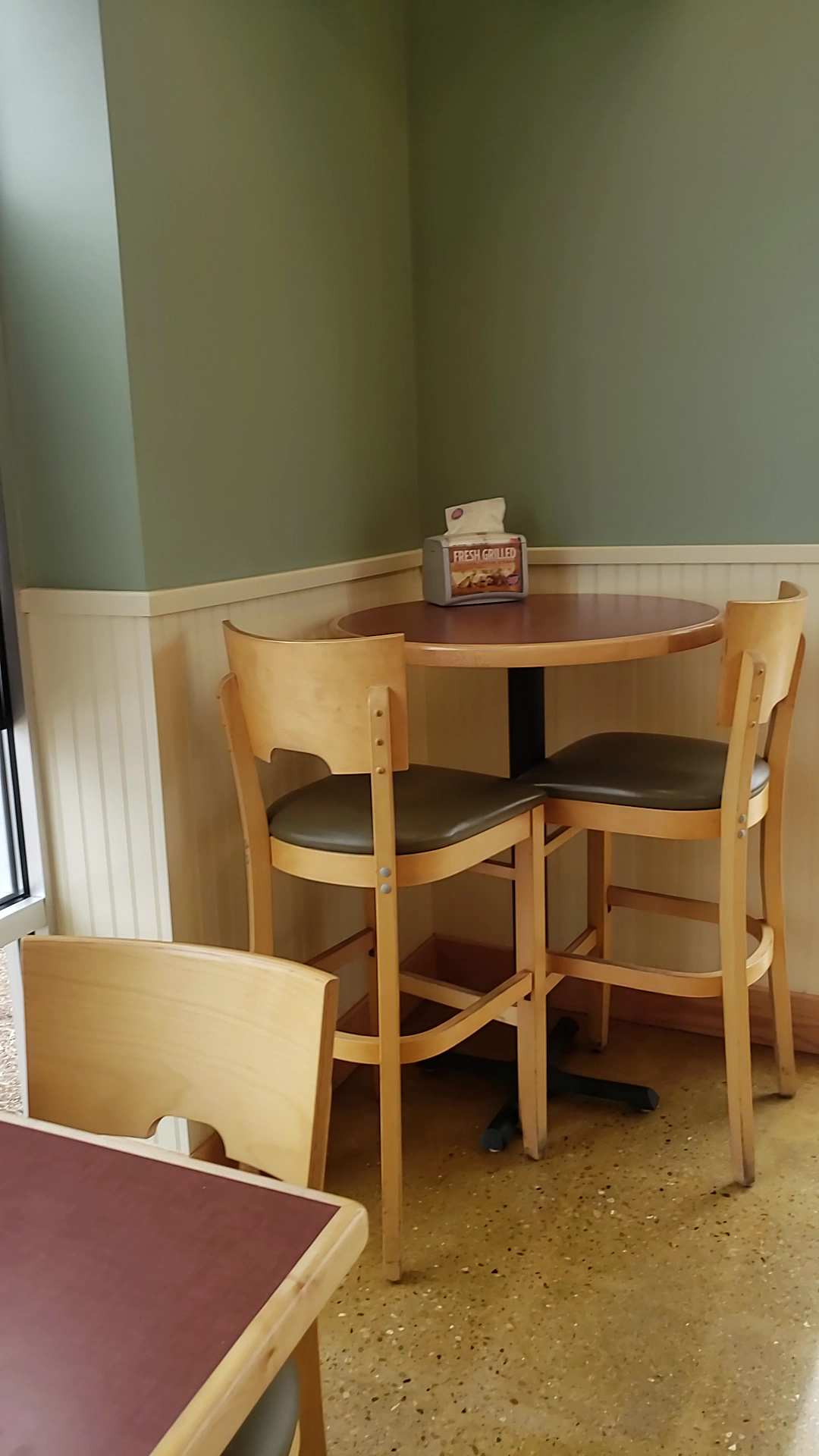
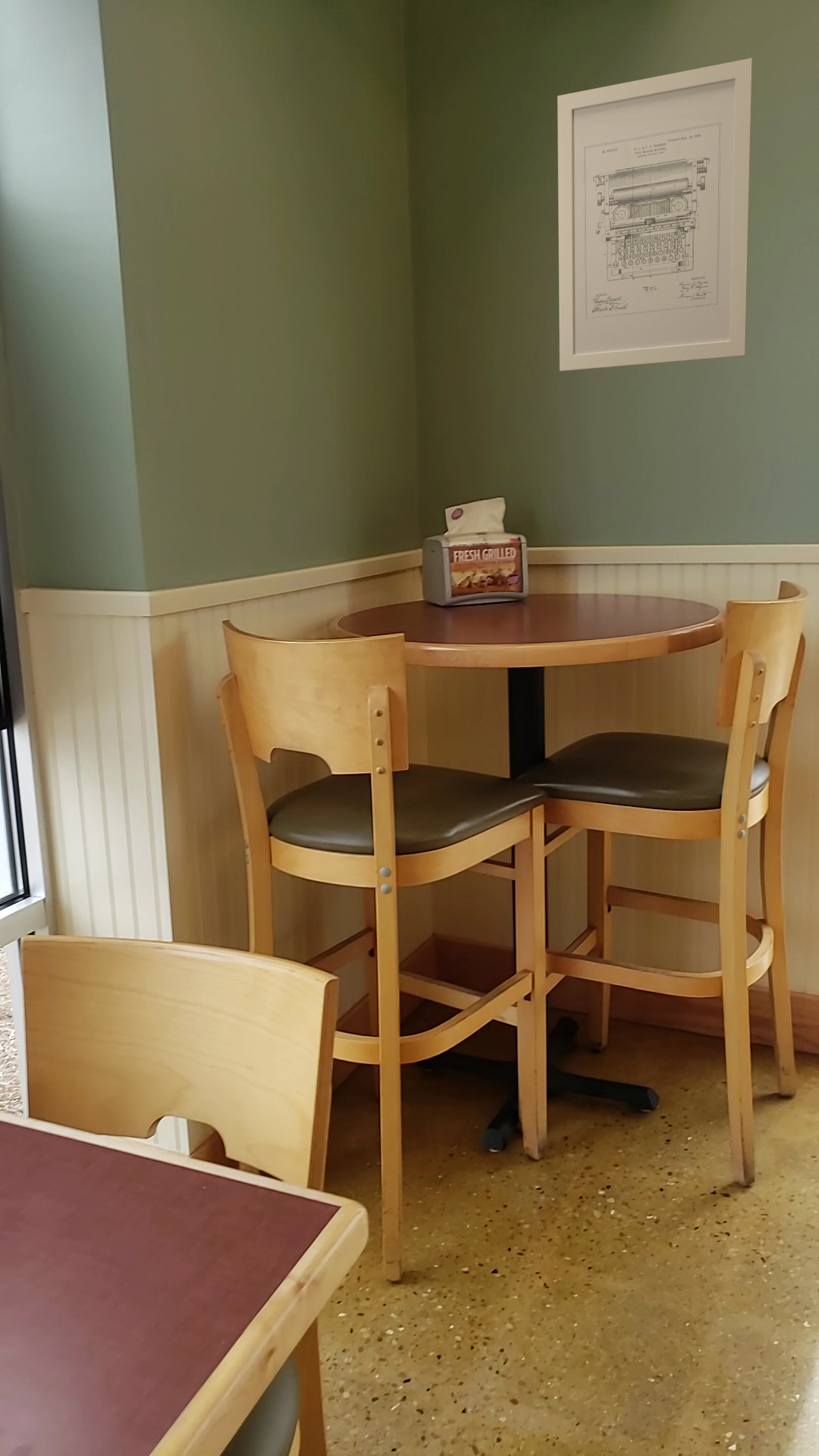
+ wall art (651, 224)
